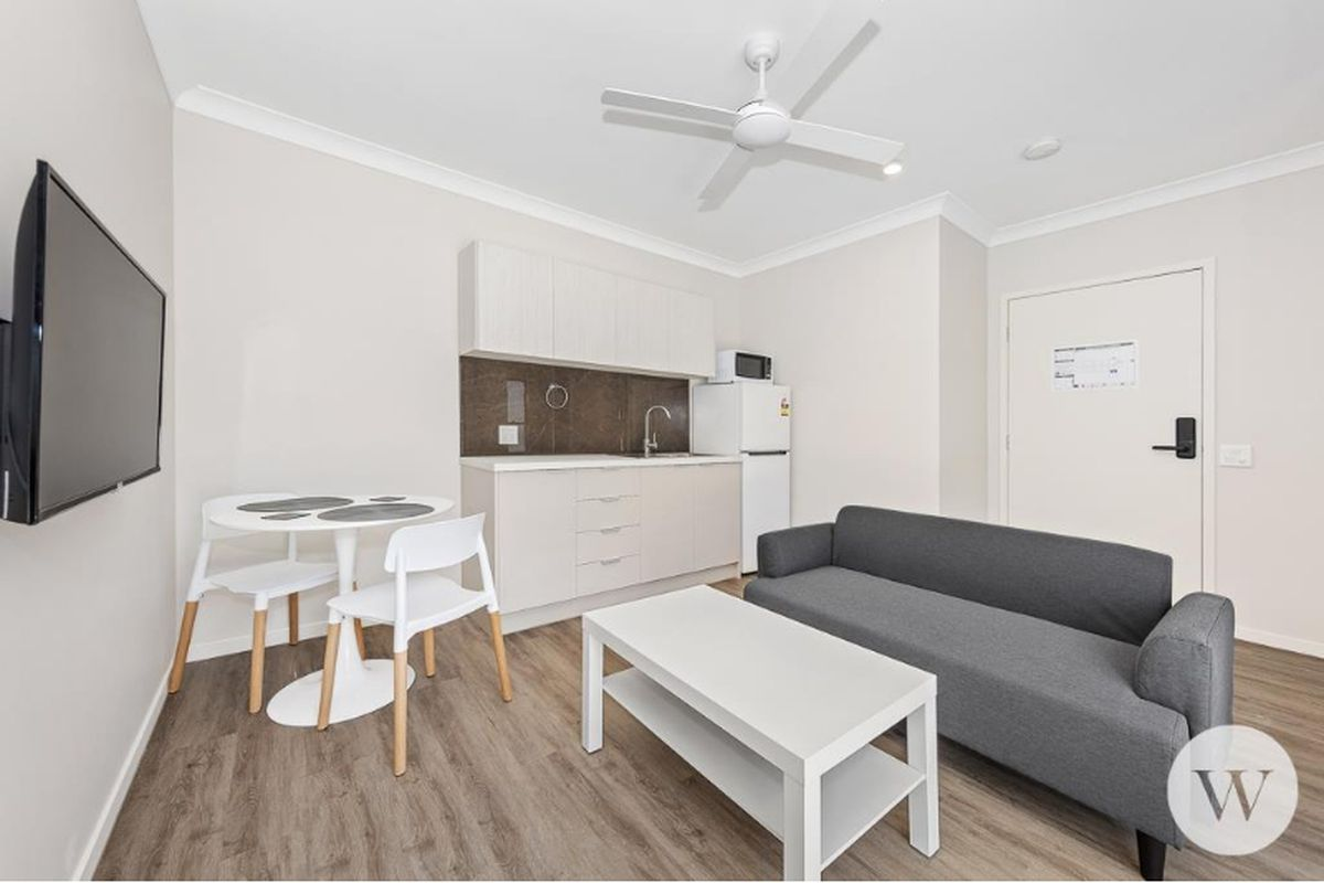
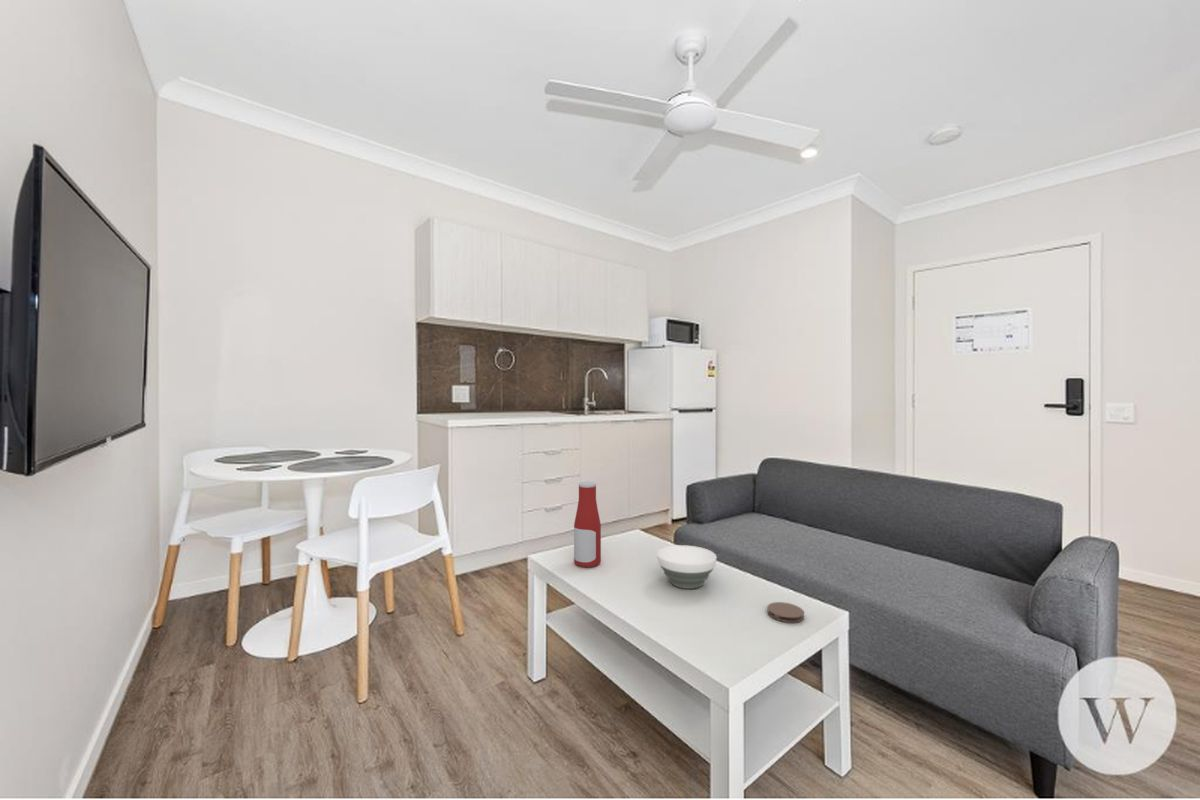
+ coaster (785, 611)
+ bowl (686, 568)
+ bottle (587, 522)
